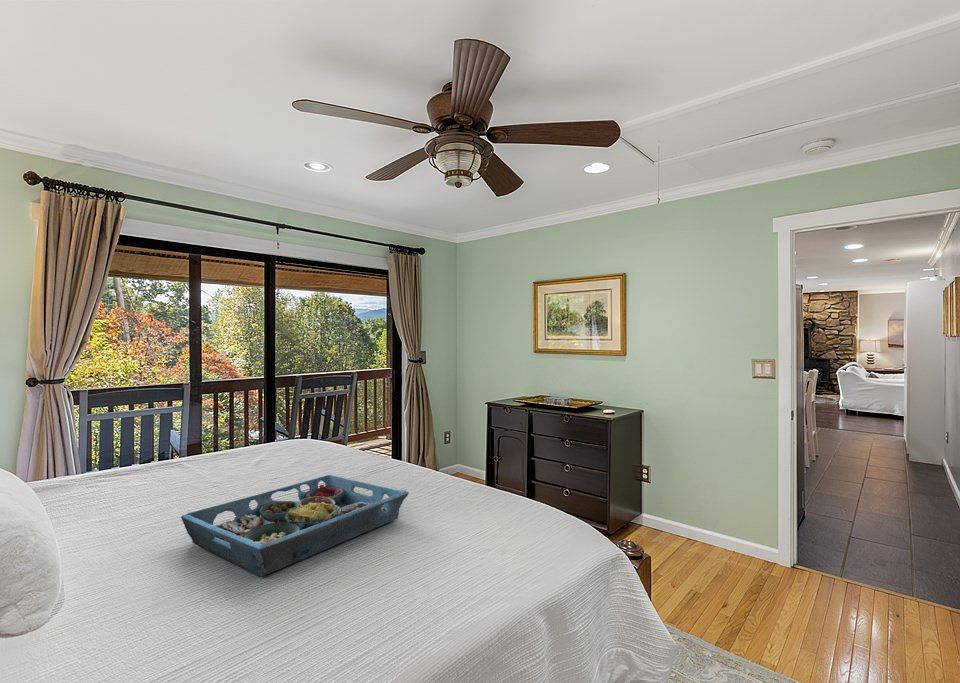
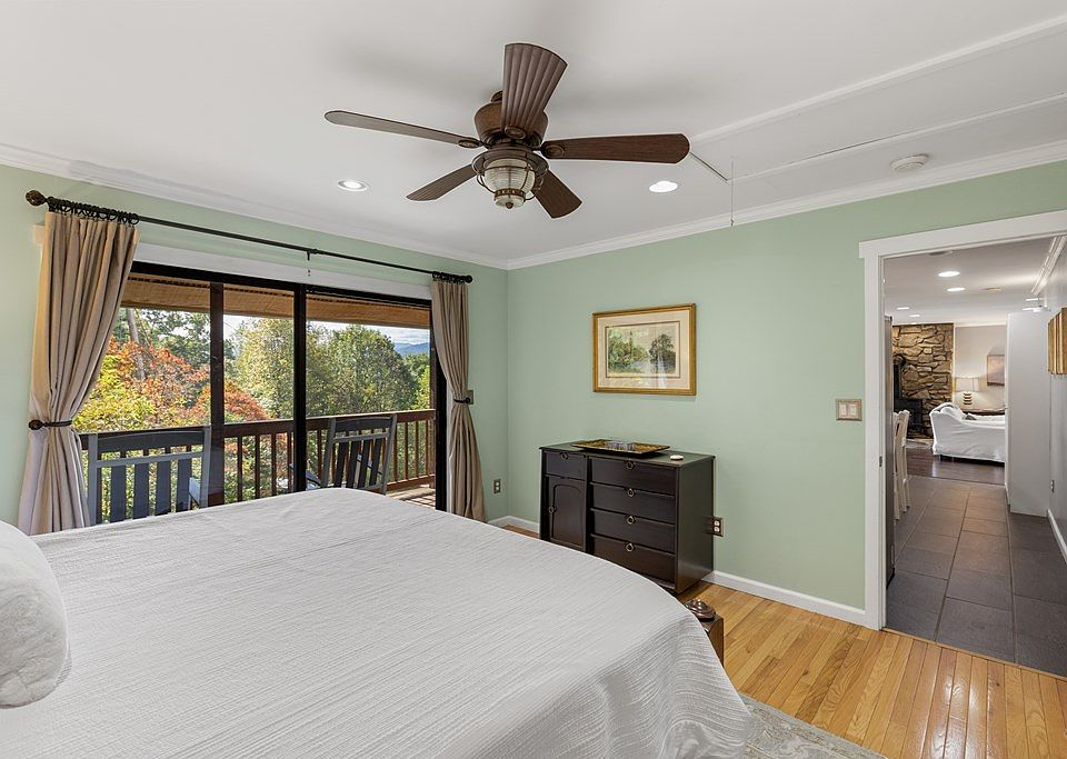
- serving tray (303, 514)
